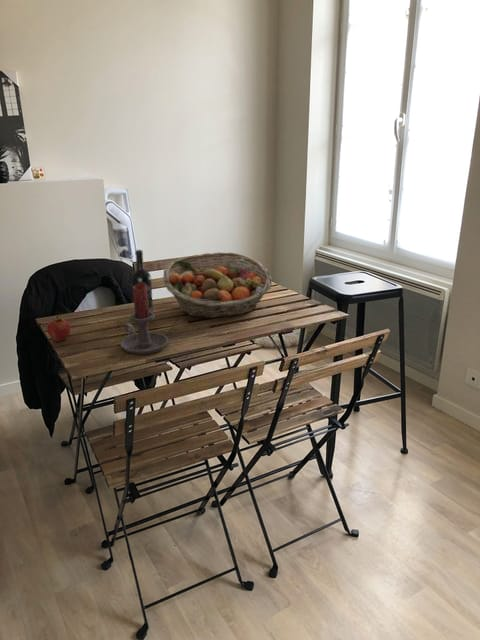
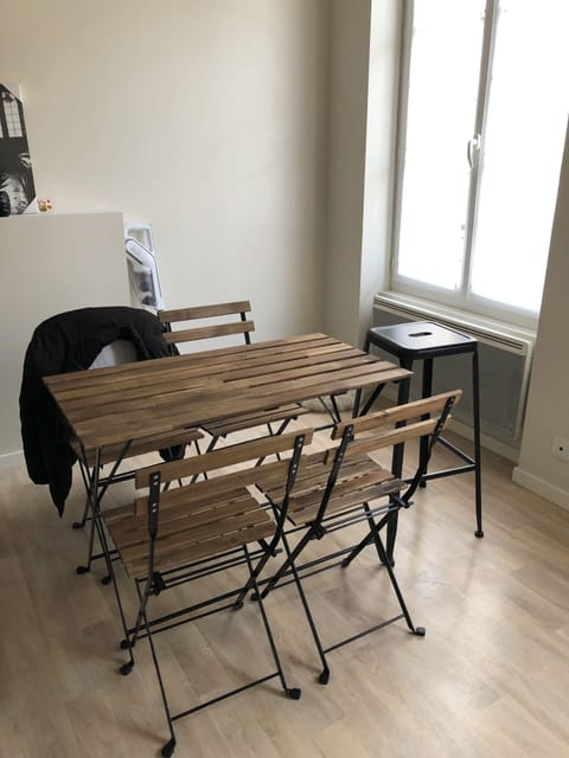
- apple (58, 328)
- fruit basket (217, 284)
- wine bottle (141, 282)
- candle holder (138, 314)
